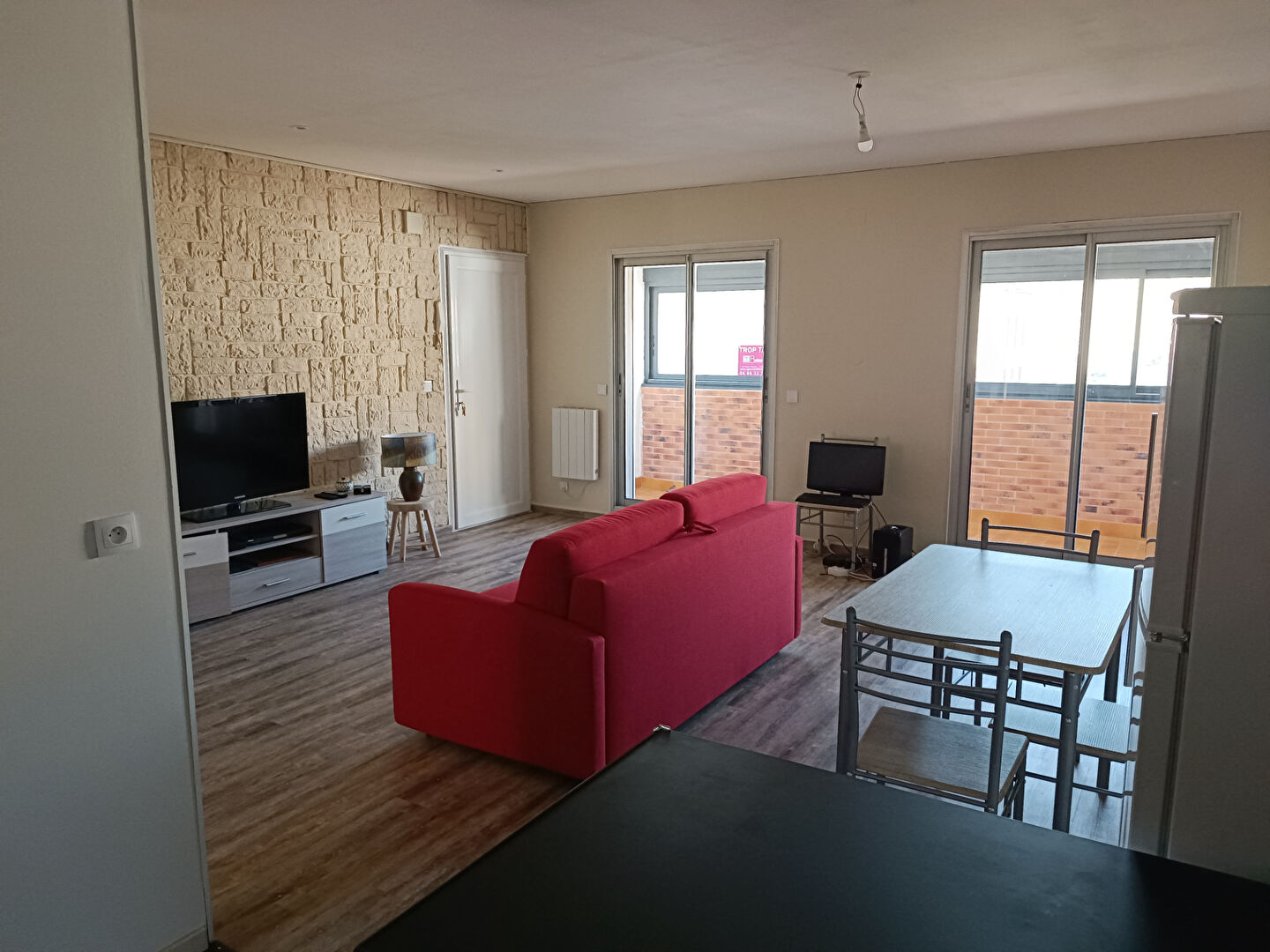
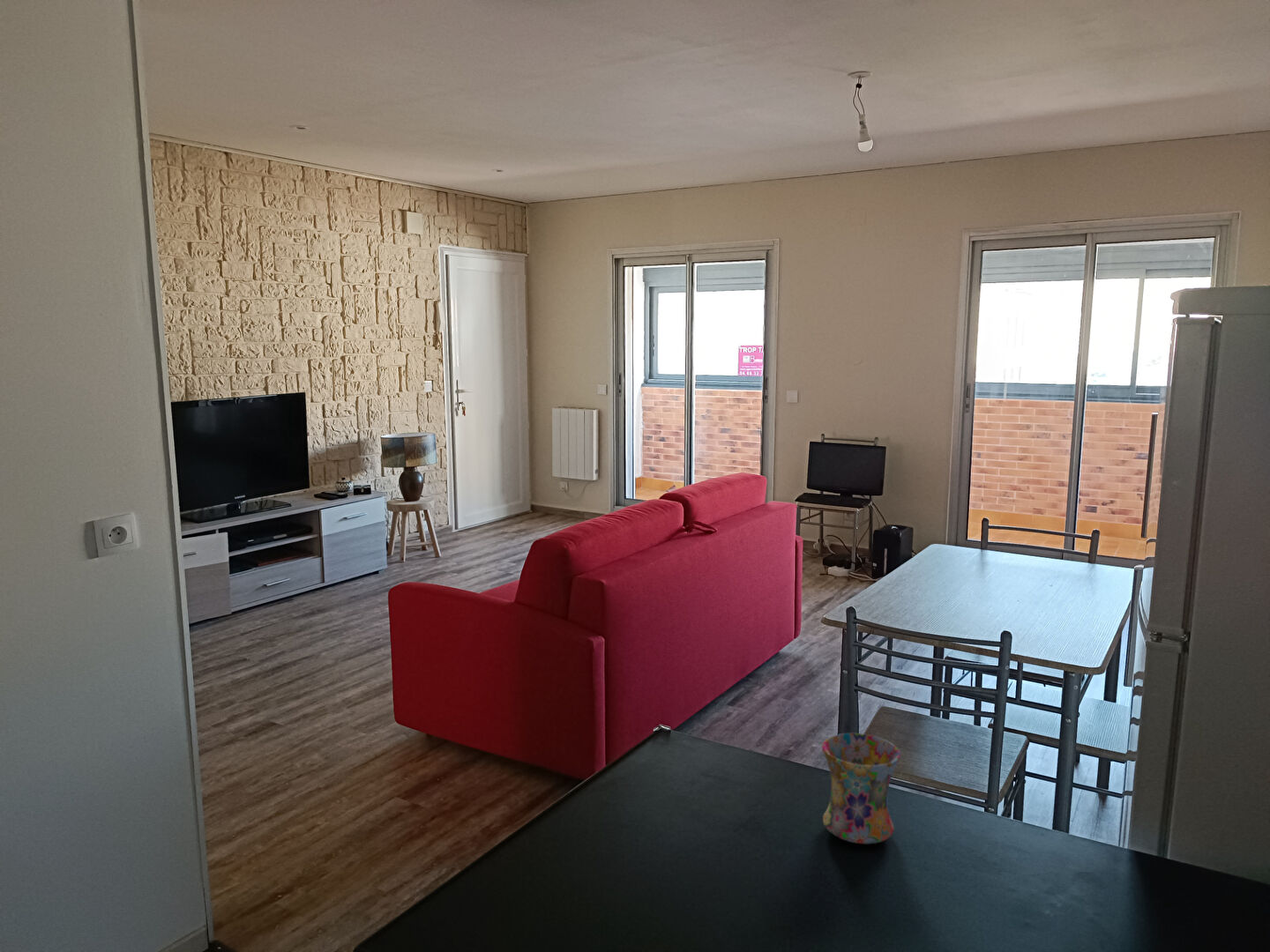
+ mug (855, 785)
